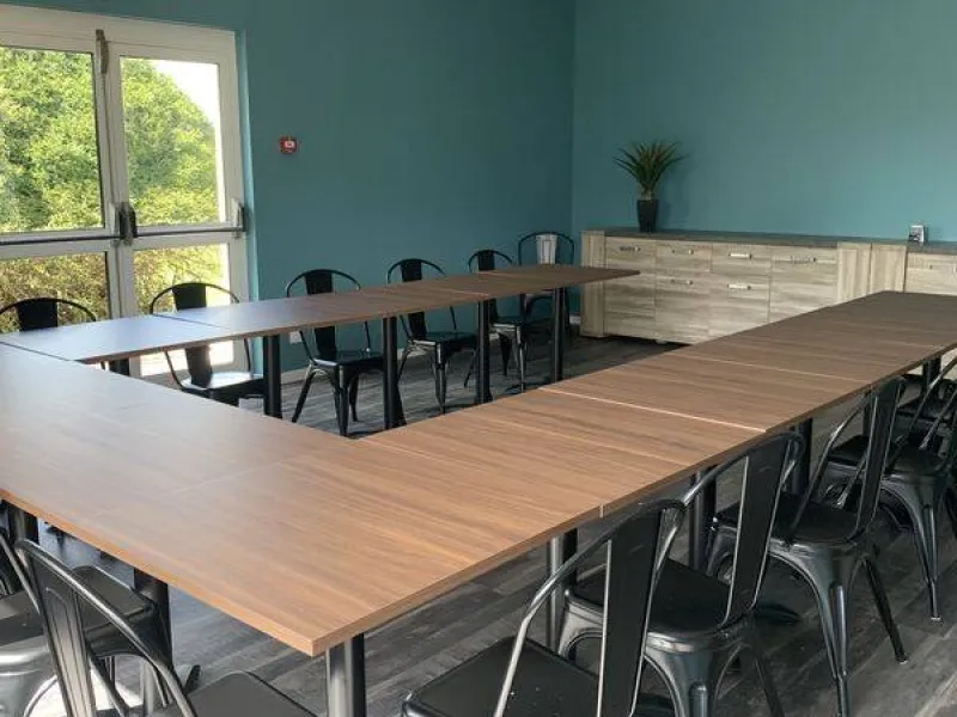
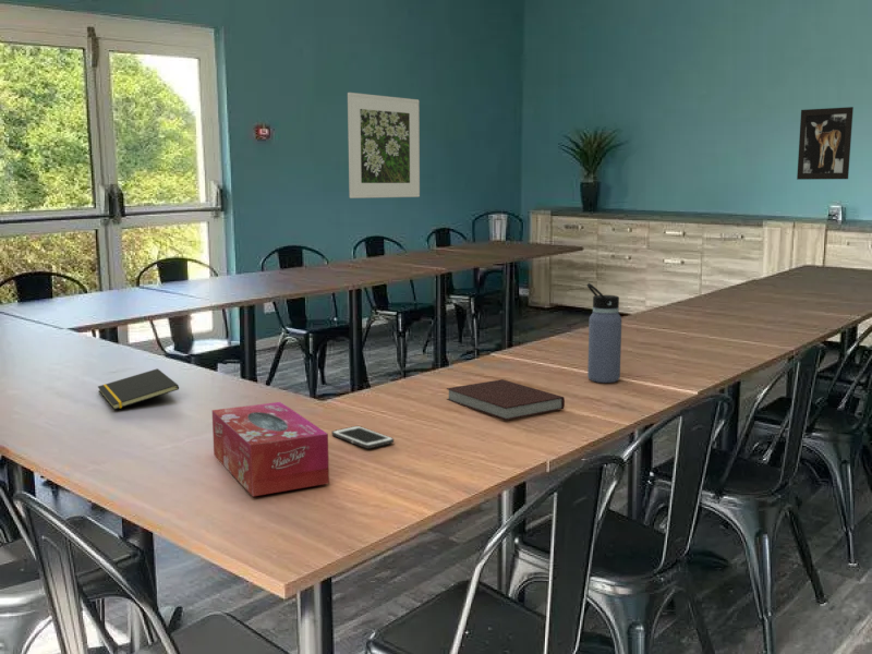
+ tissue box (267, 445)
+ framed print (385, 147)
+ notebook (504, 398)
+ notepad (137, 387)
+ wall art (824, 144)
+ water bottle (603, 331)
+ cell phone (362, 436)
